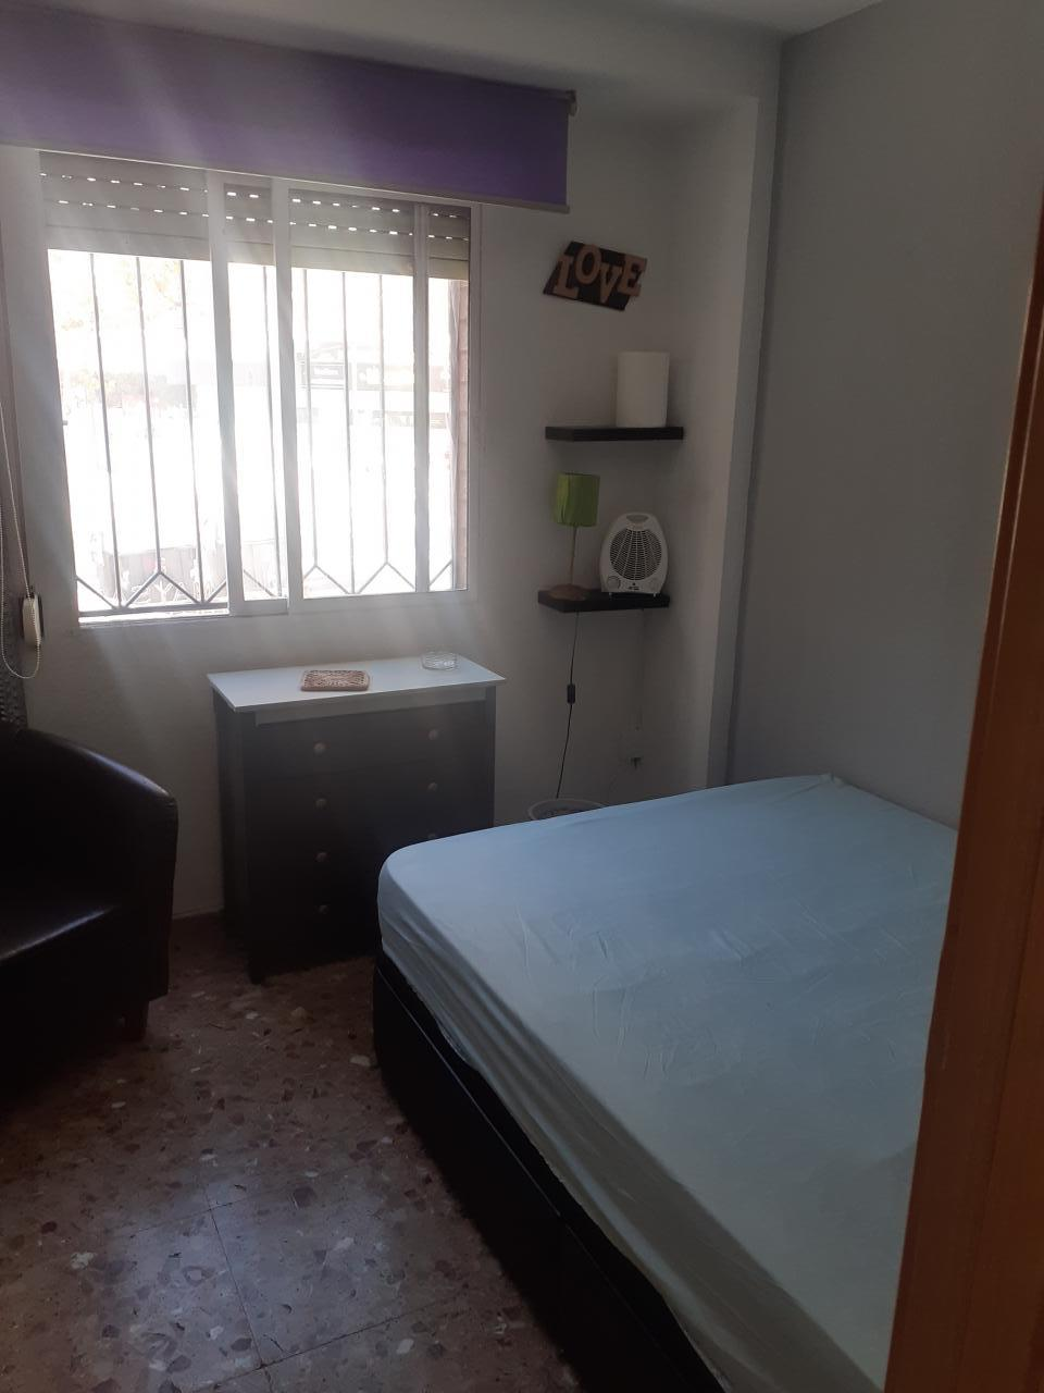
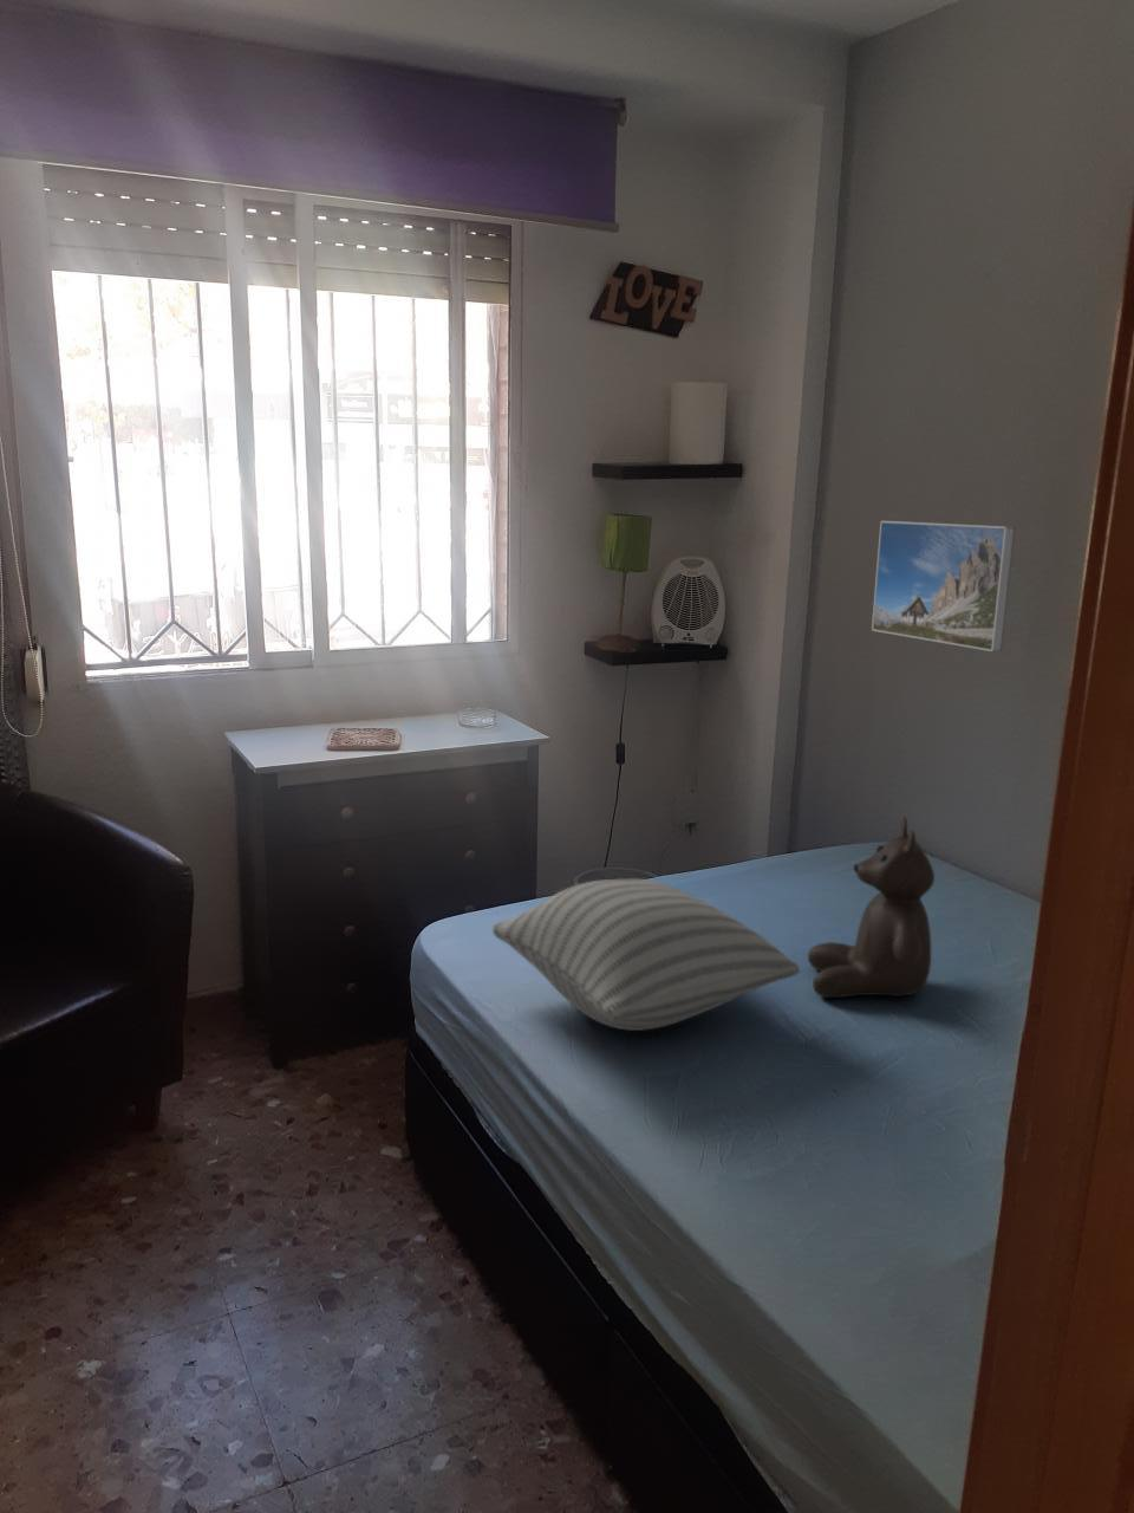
+ teddy bear (873, 905)
+ pillow (640, 949)
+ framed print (937, 581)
